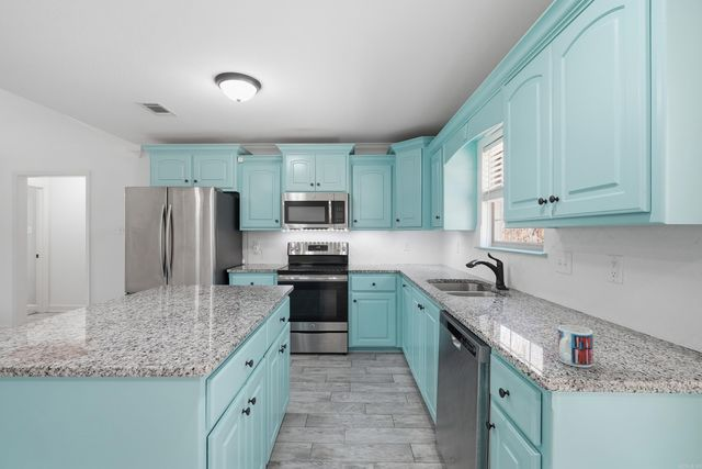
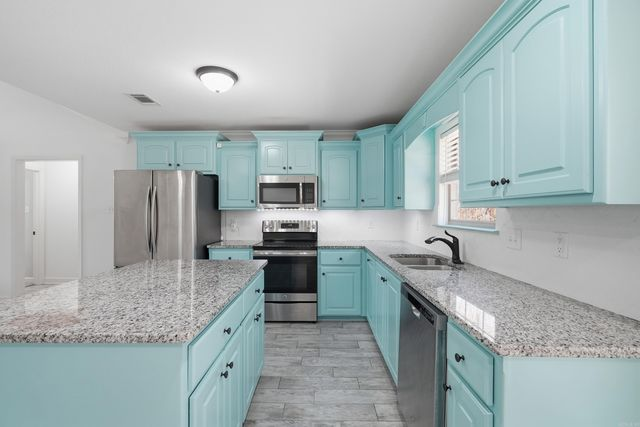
- mug (574, 346)
